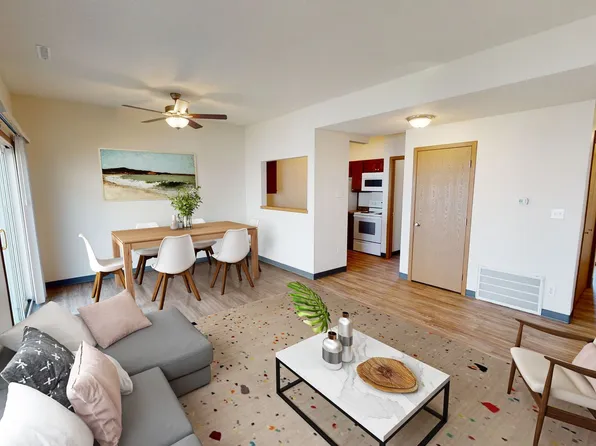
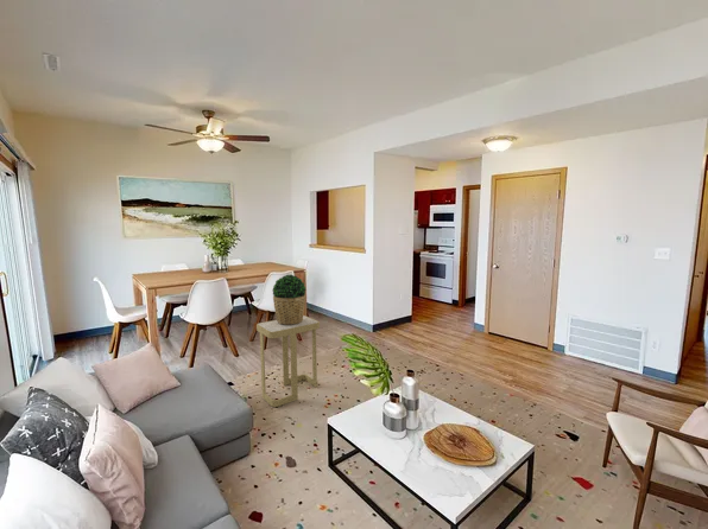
+ potted plant (289, 298)
+ side table (287, 357)
